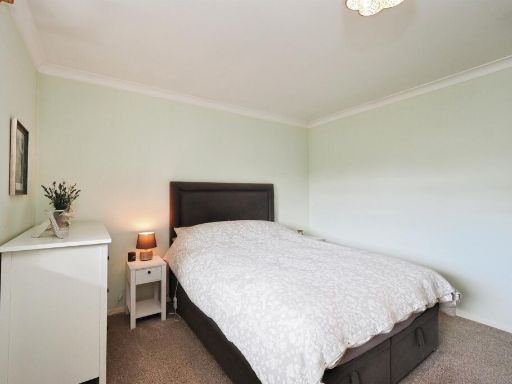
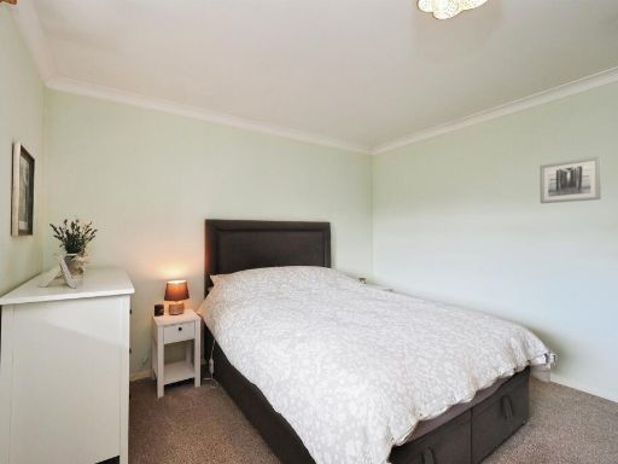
+ wall art (569, 181)
